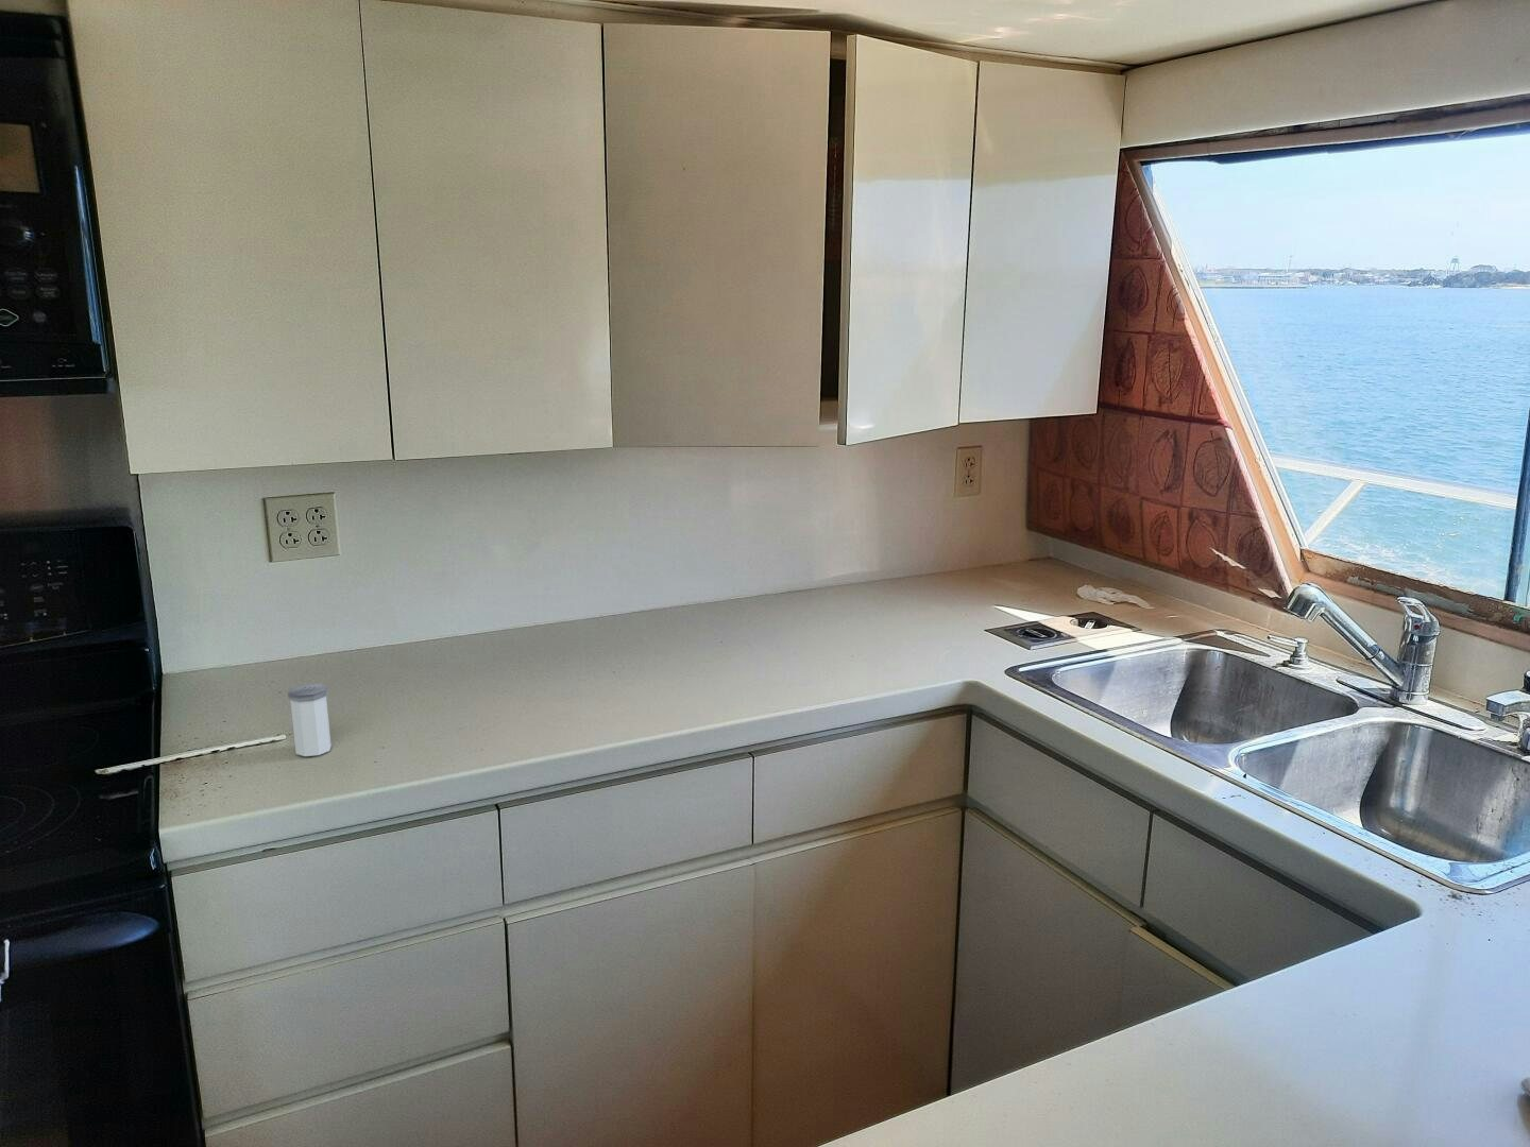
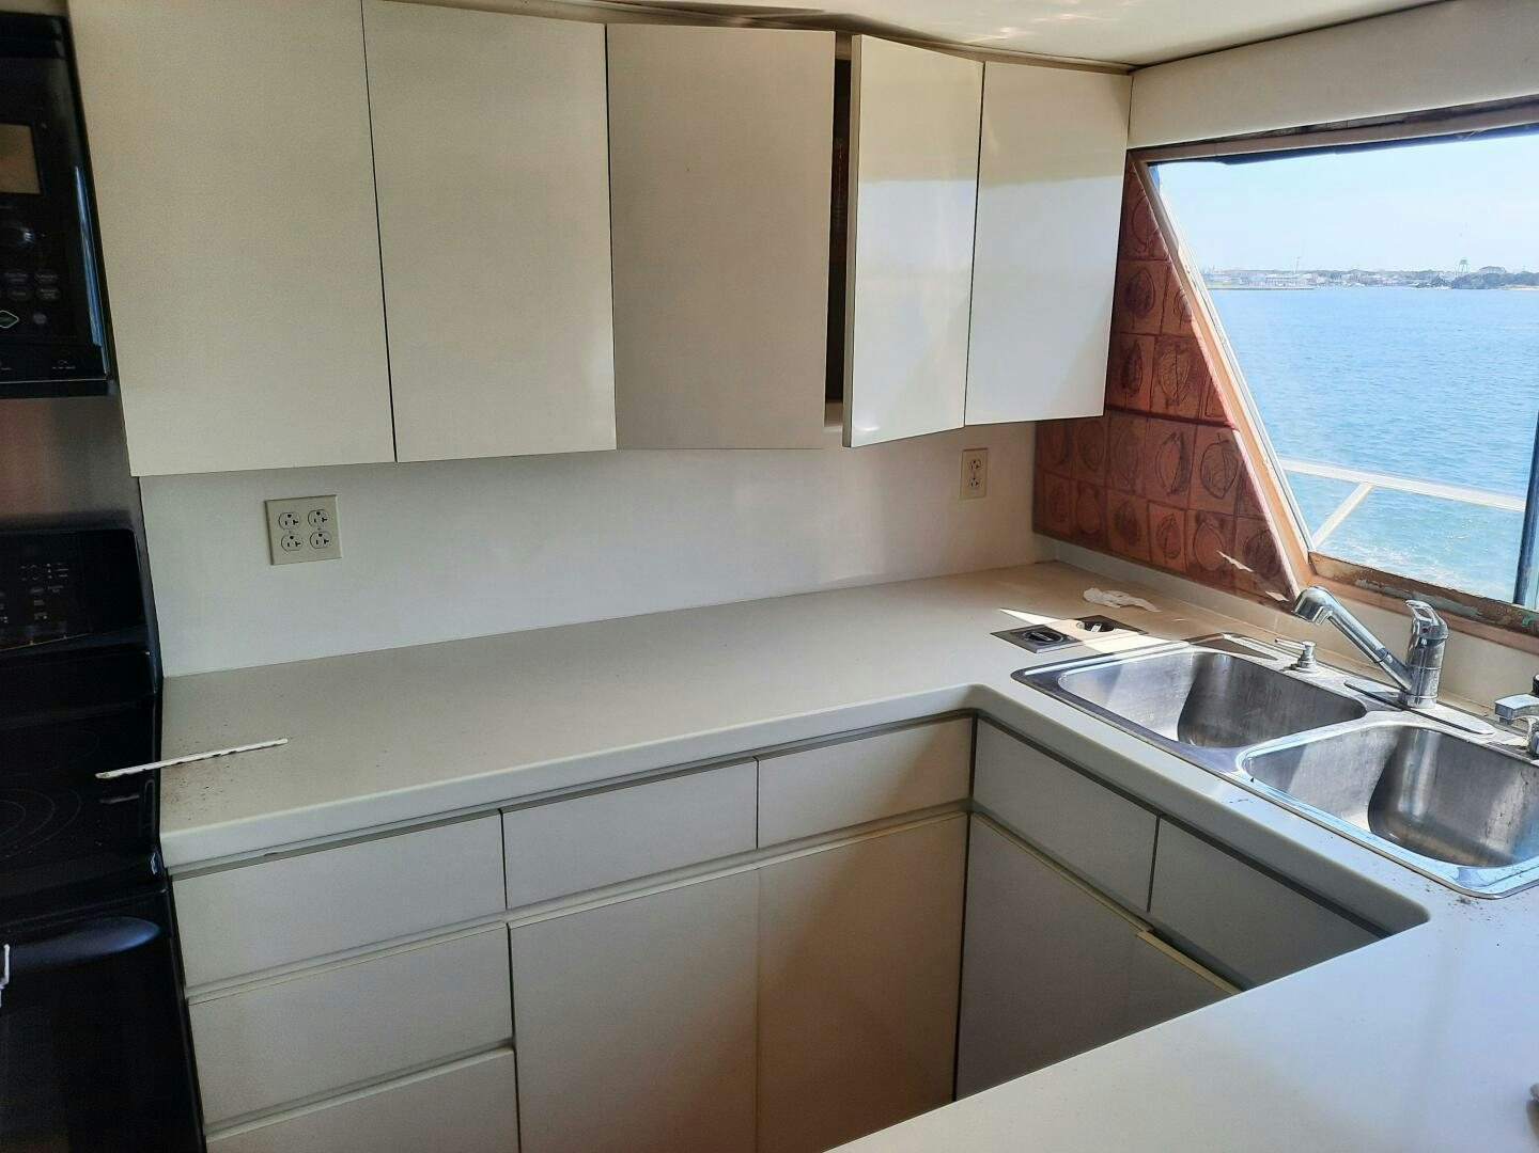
- salt shaker (311, 719)
